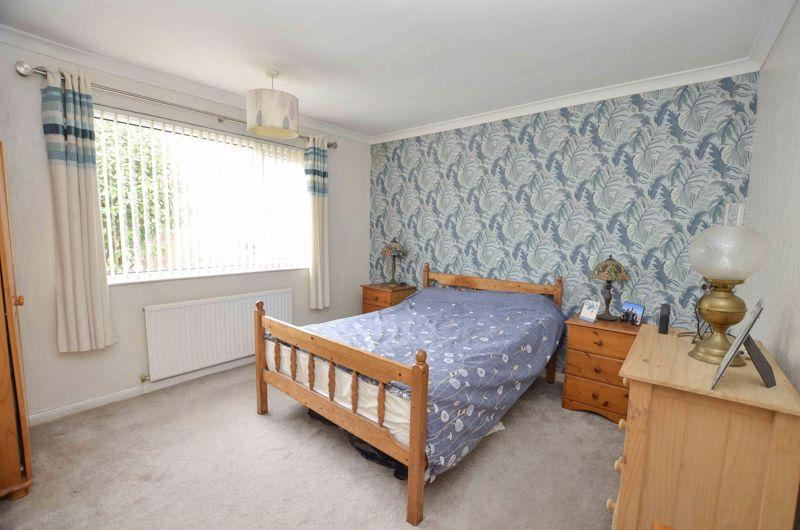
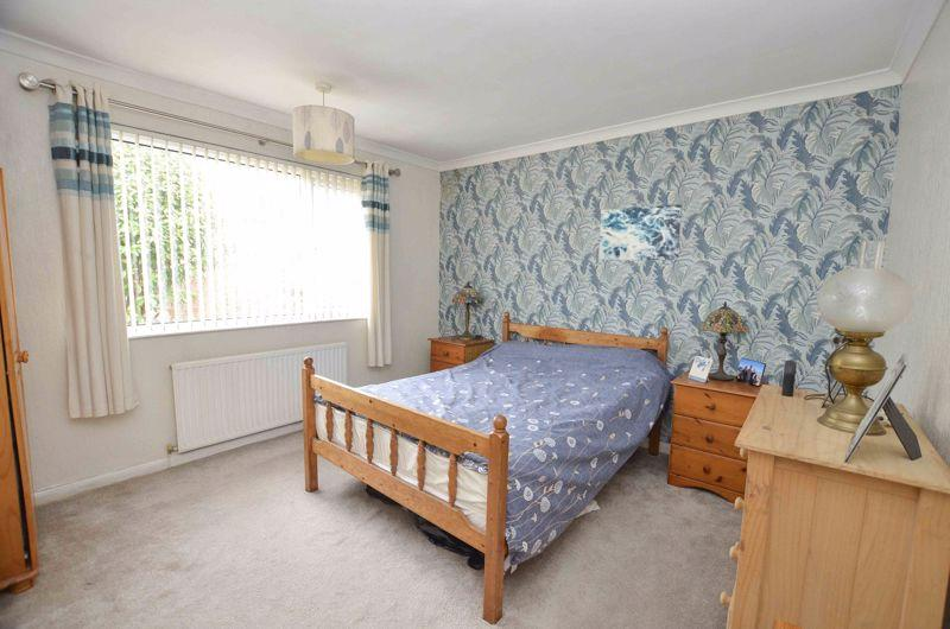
+ wall art (638, 234)
